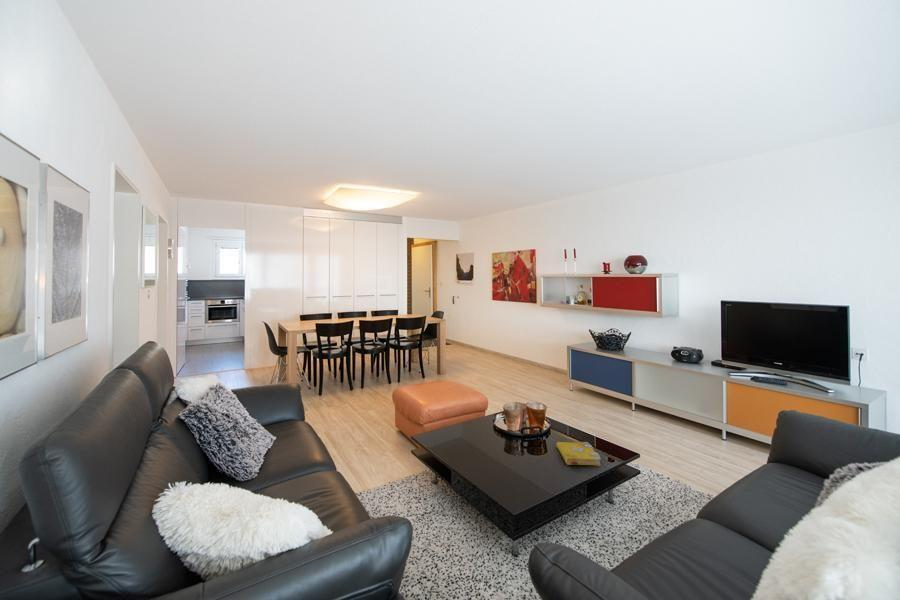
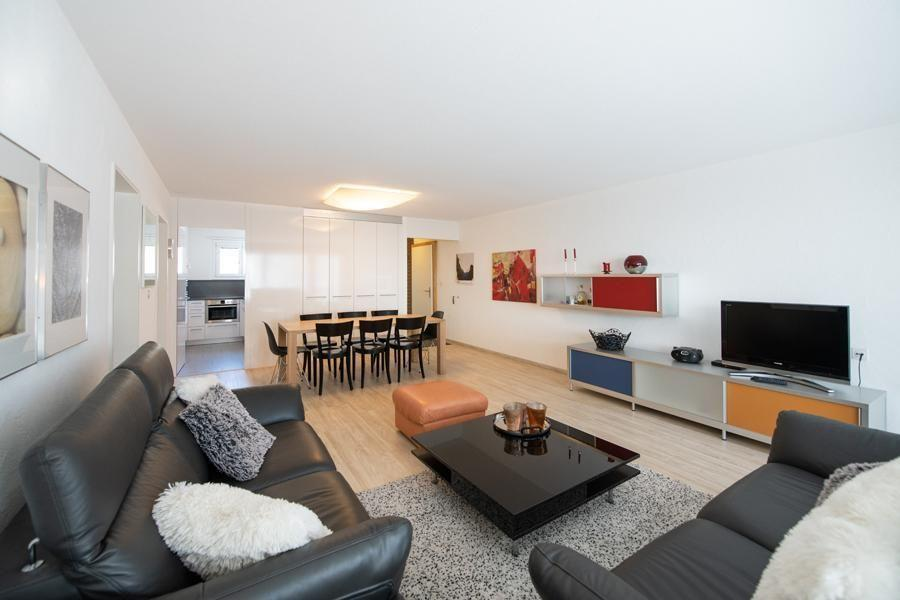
- spell book (578, 453)
